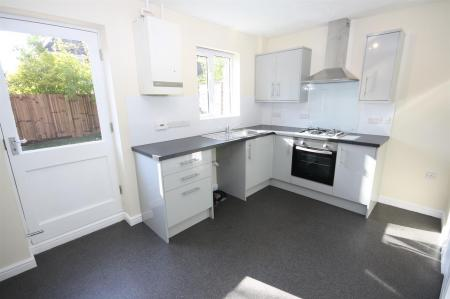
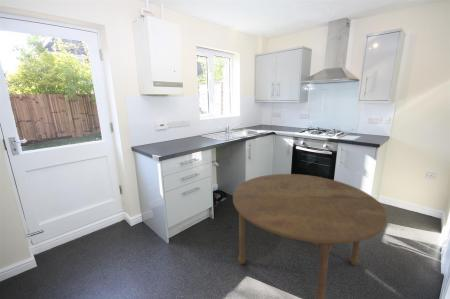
+ dining table (299, 231)
